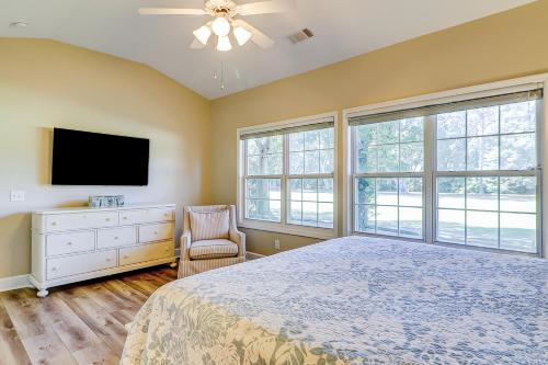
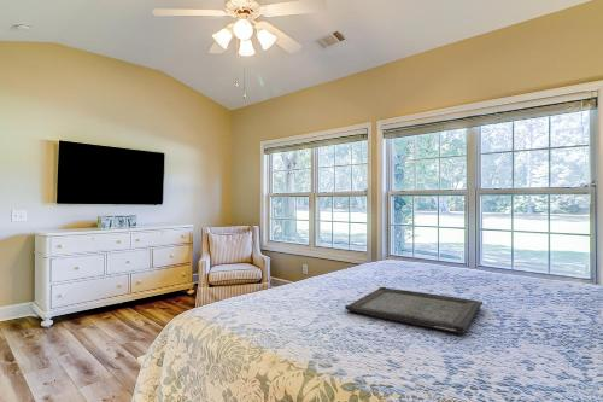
+ serving tray (415, 305)
